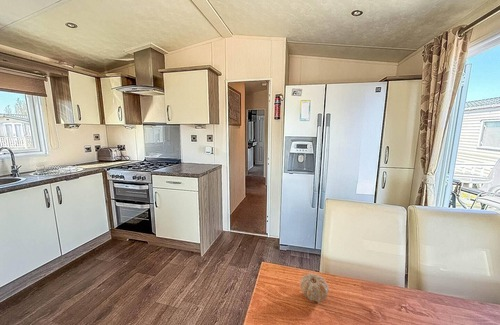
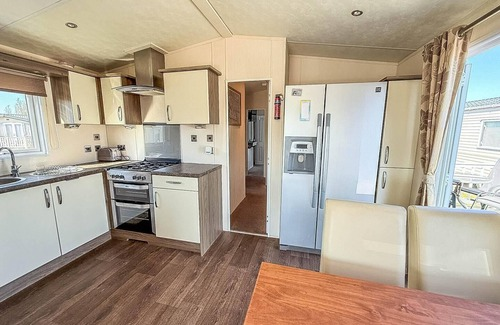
- fruit (314, 287)
